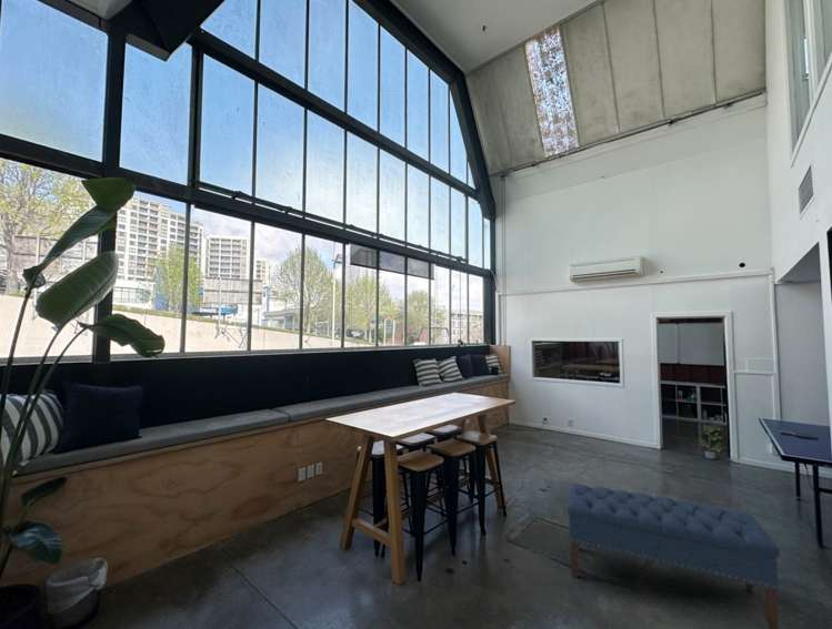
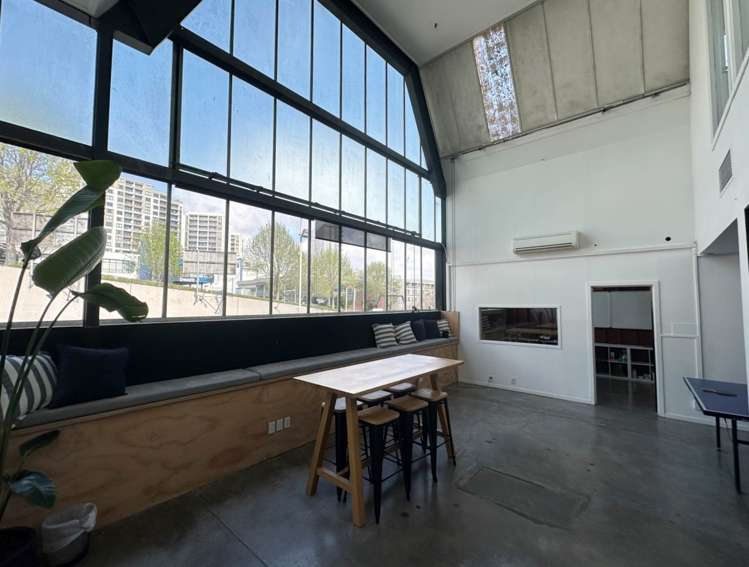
- potted plant (713, 439)
- bench (658, 544)
